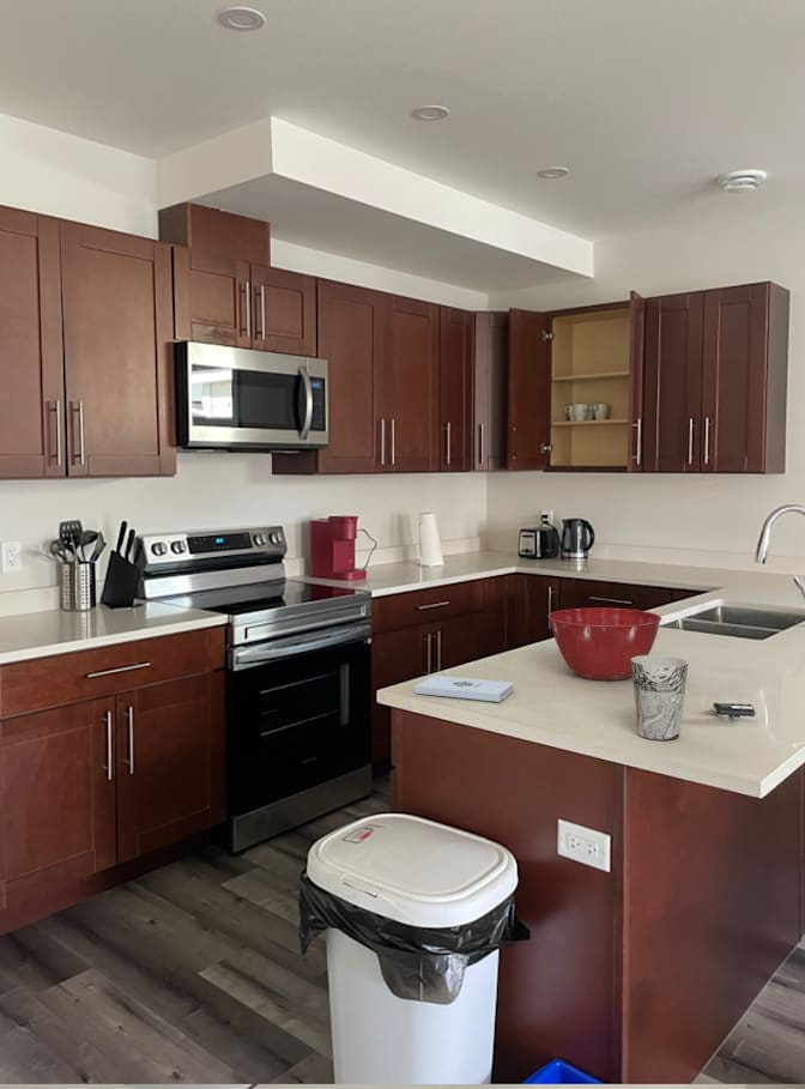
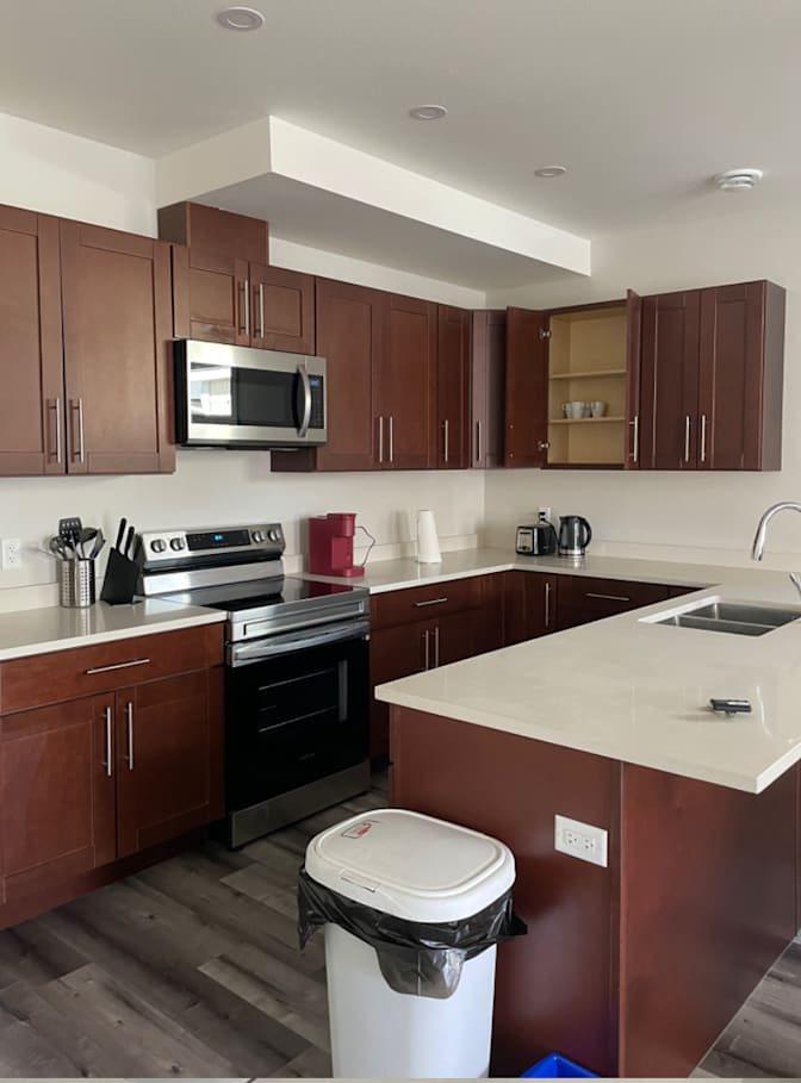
- mixing bowl (603, 645)
- cup (659, 697)
- notepad (465, 688)
